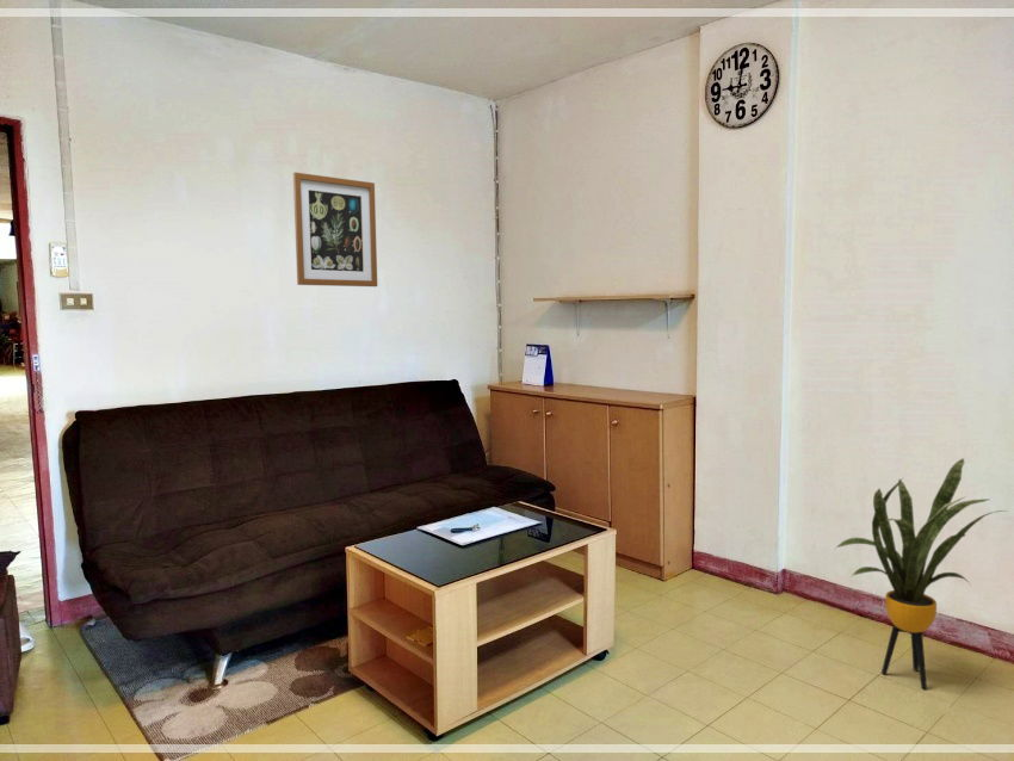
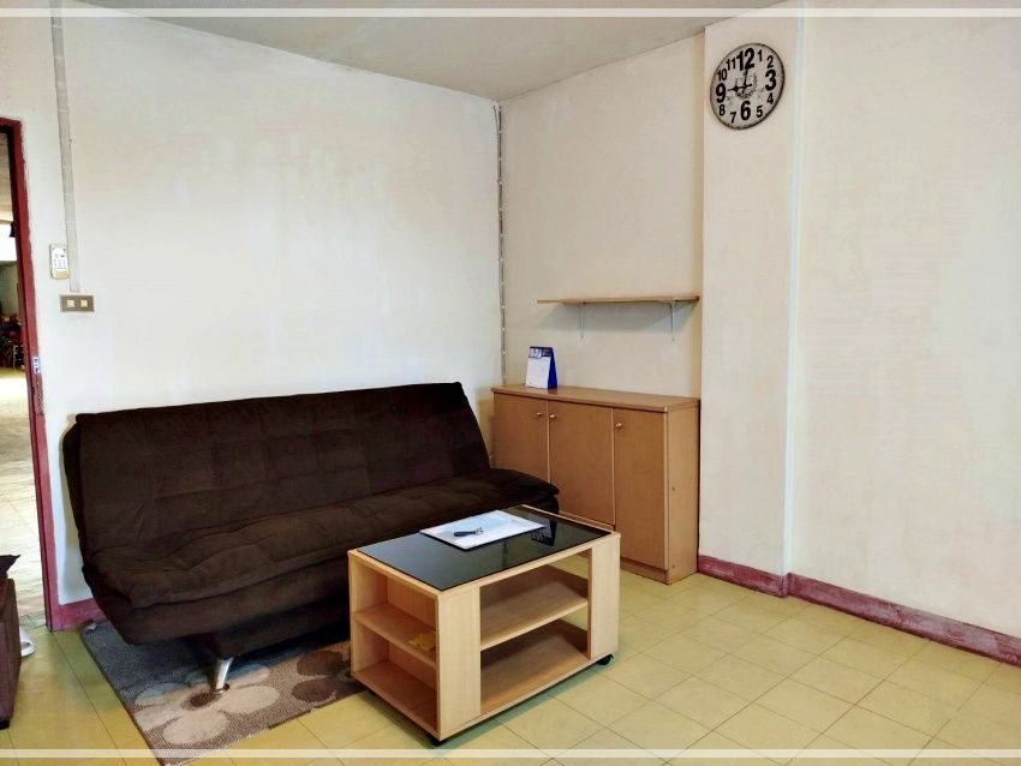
- wall art (336, 231)
- house plant (926, 575)
